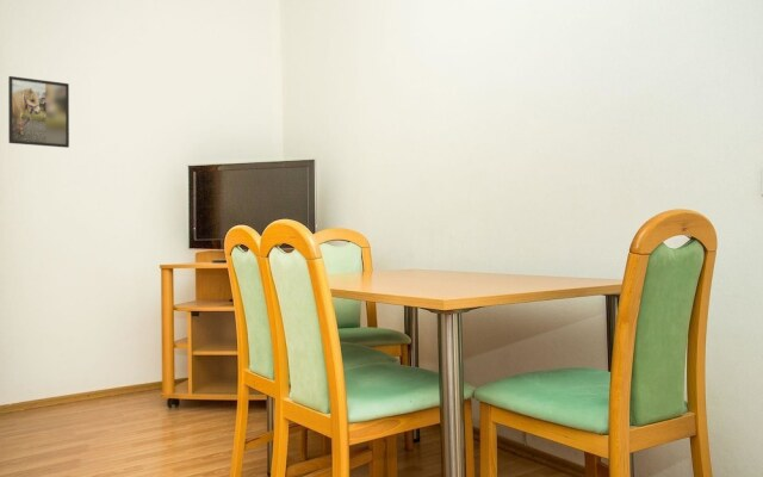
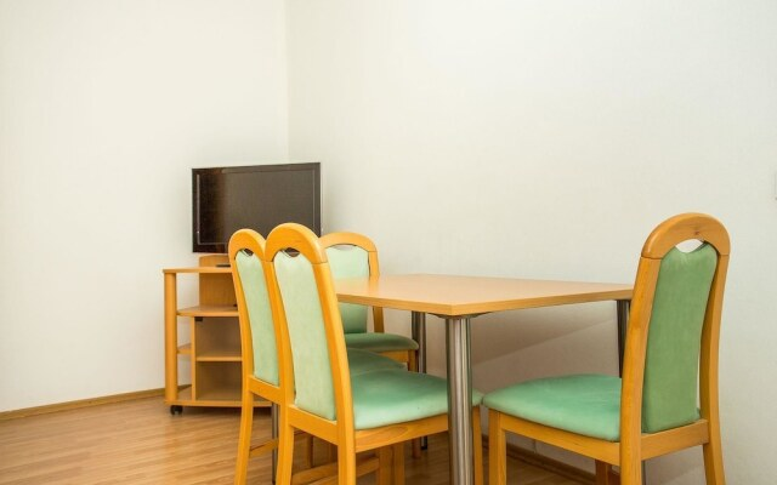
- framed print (39, 112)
